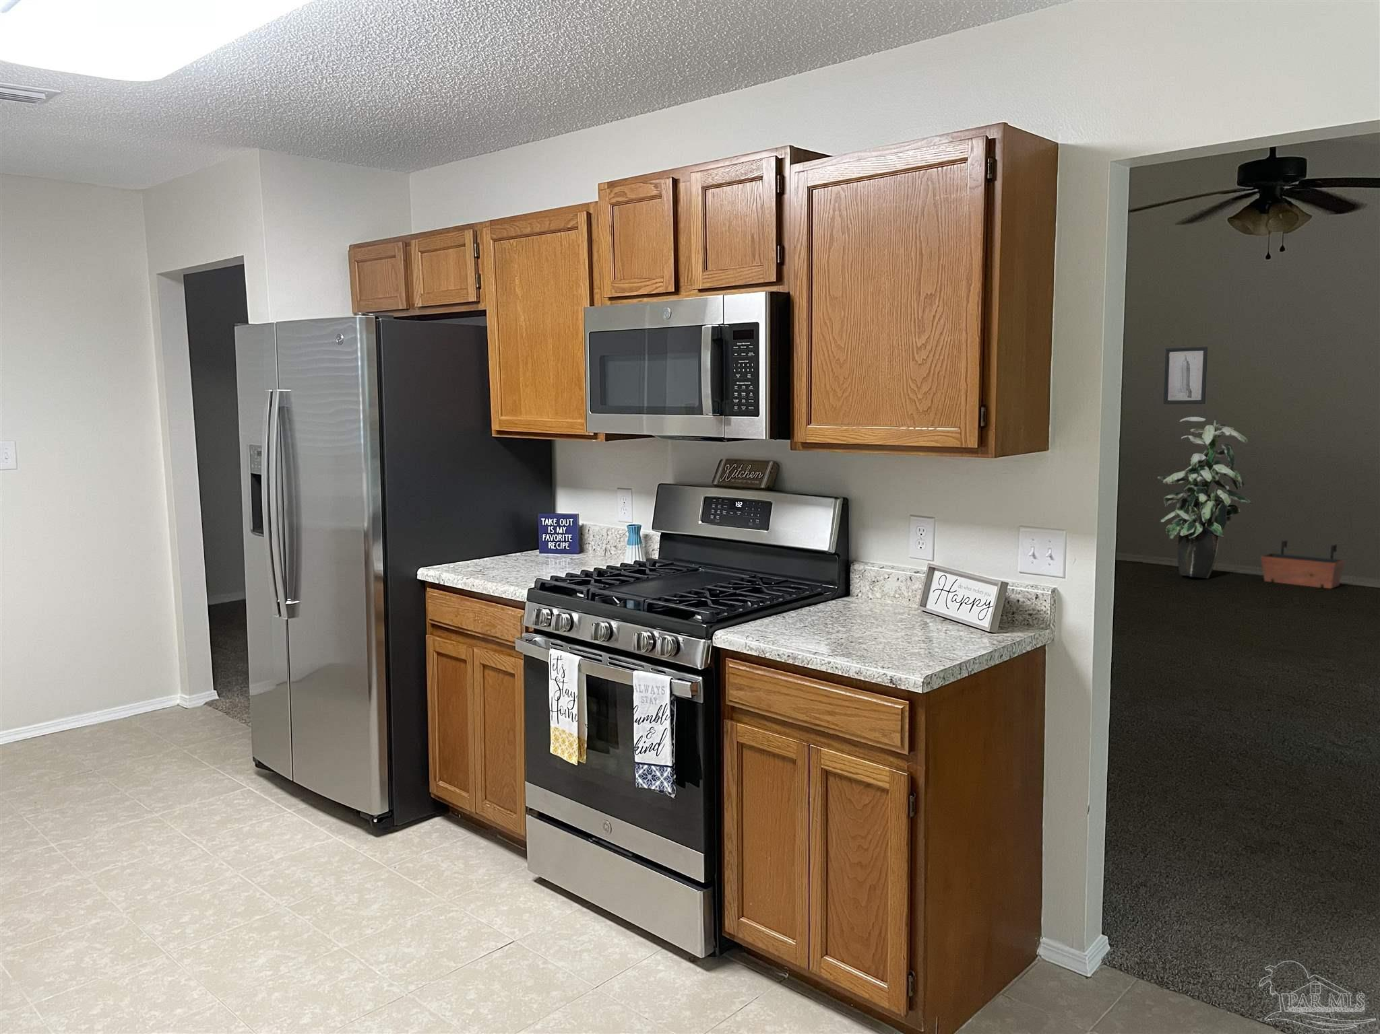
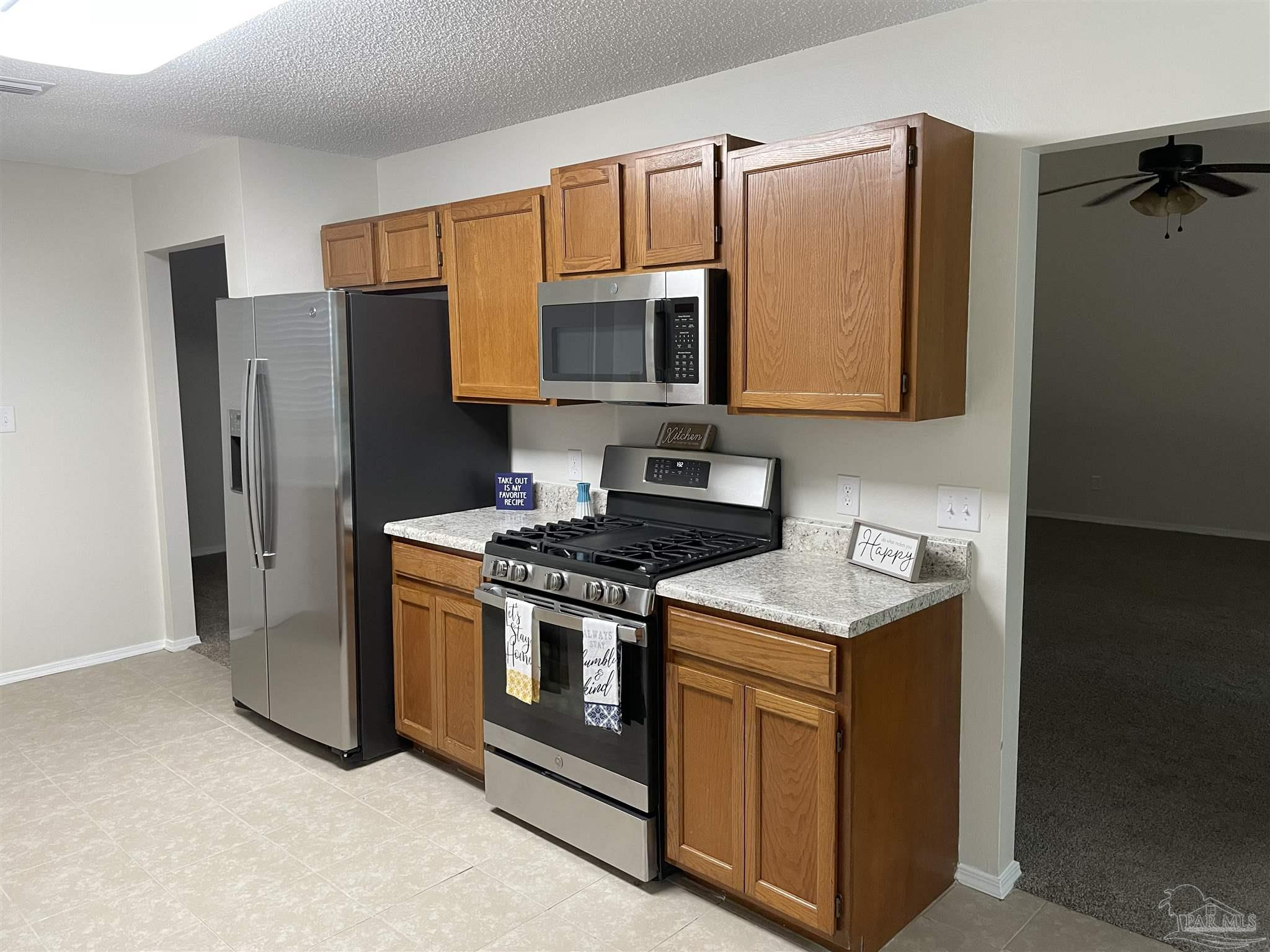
- indoor plant (1200, 496)
- wall art (1184, 376)
- planter (1303, 564)
